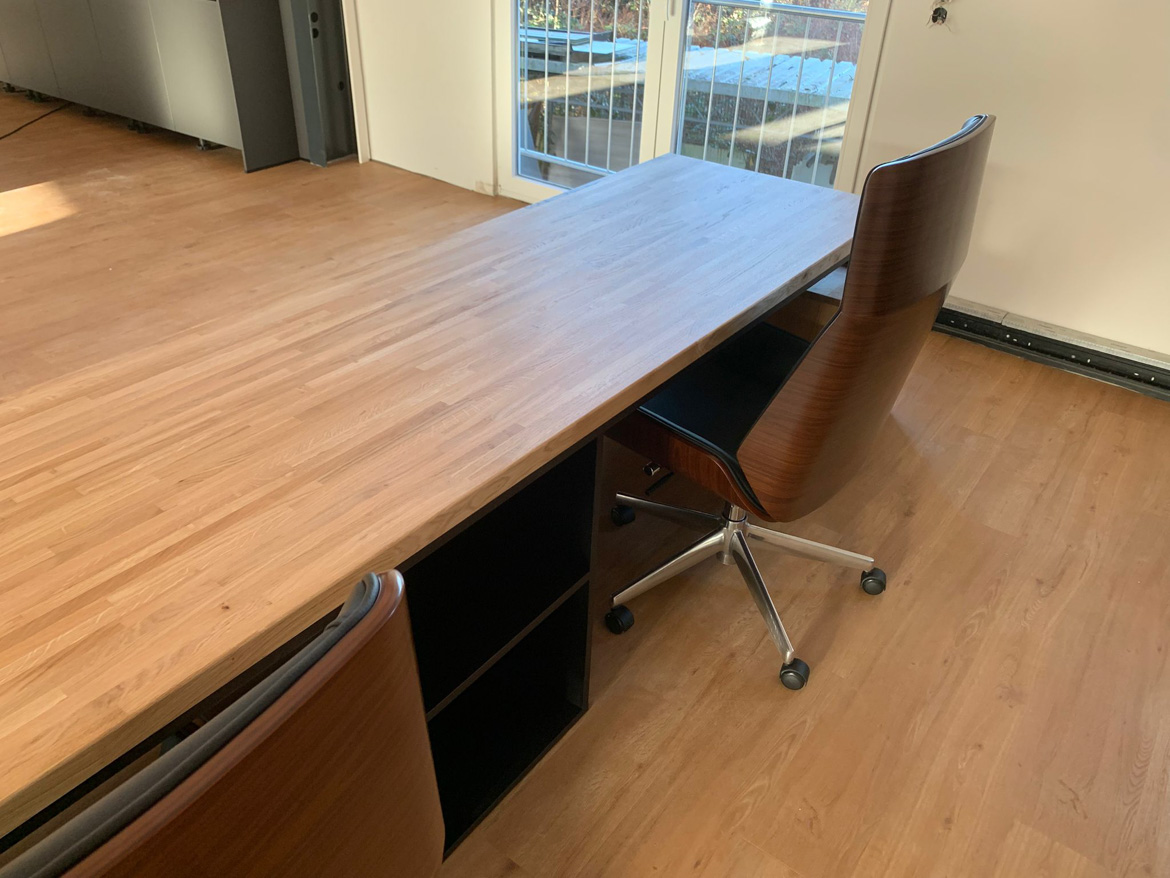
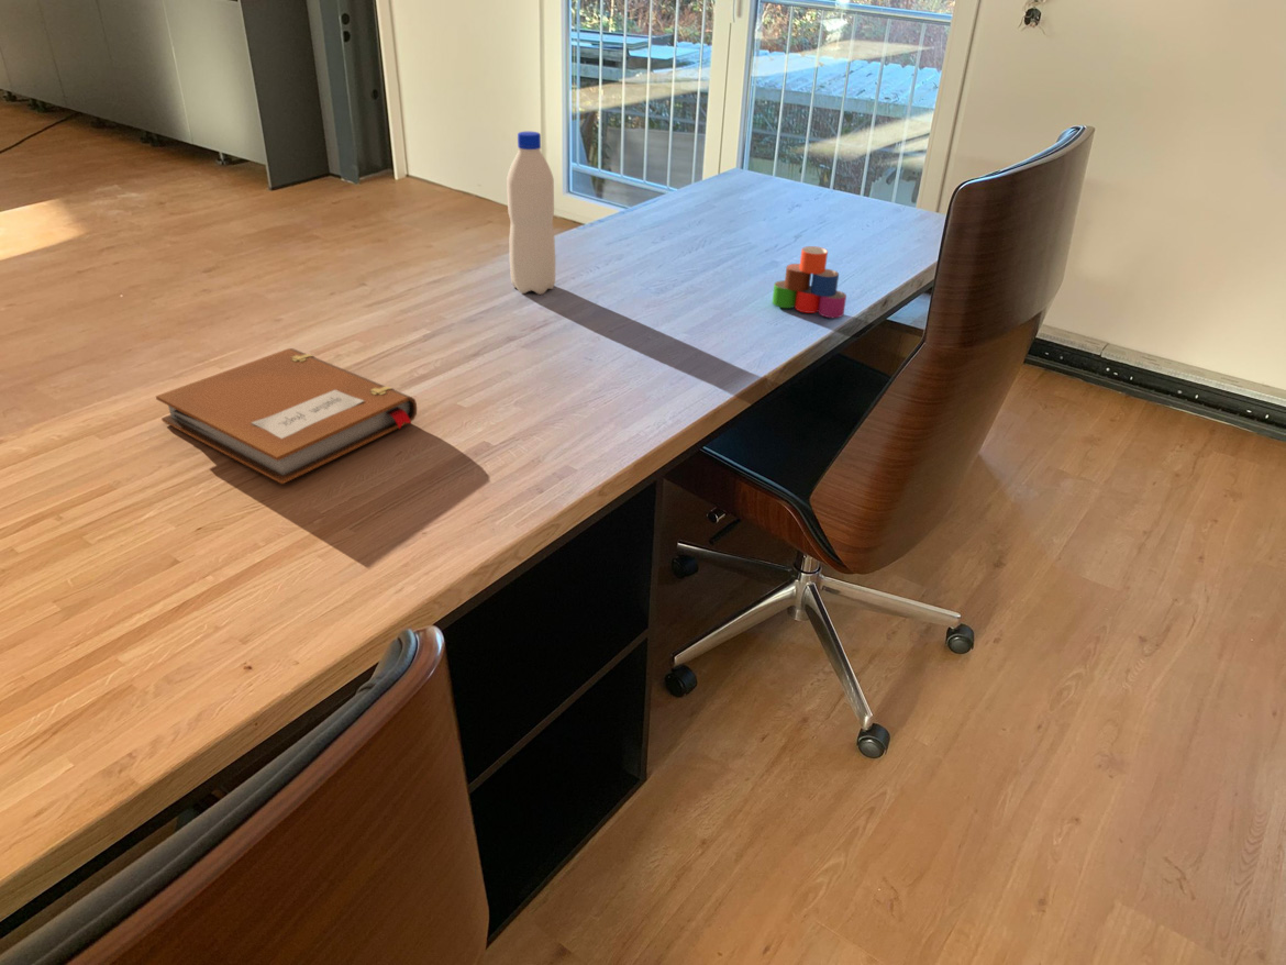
+ notebook (293, 409)
+ mug (812, 279)
+ water bottle (531, 213)
